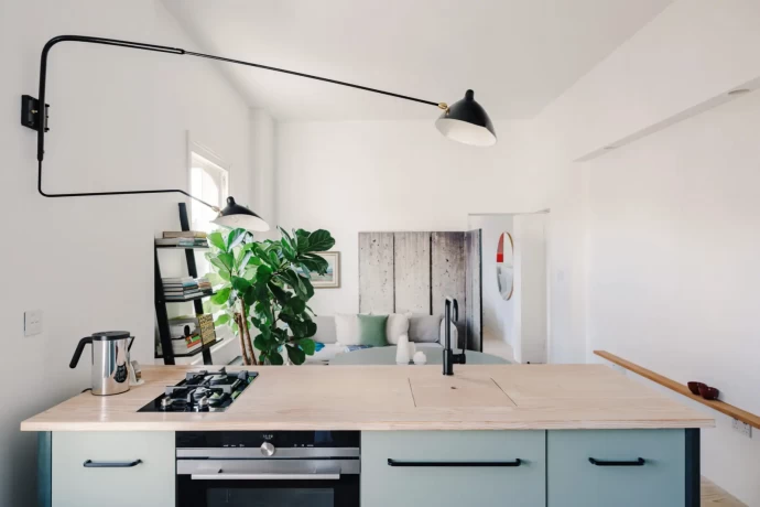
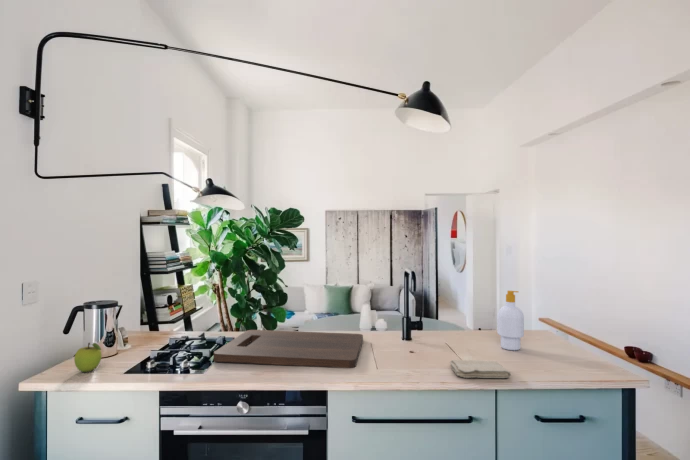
+ cutting board (294, 346)
+ washcloth (478, 368)
+ soap bottle (510, 319)
+ fruit (89, 356)
